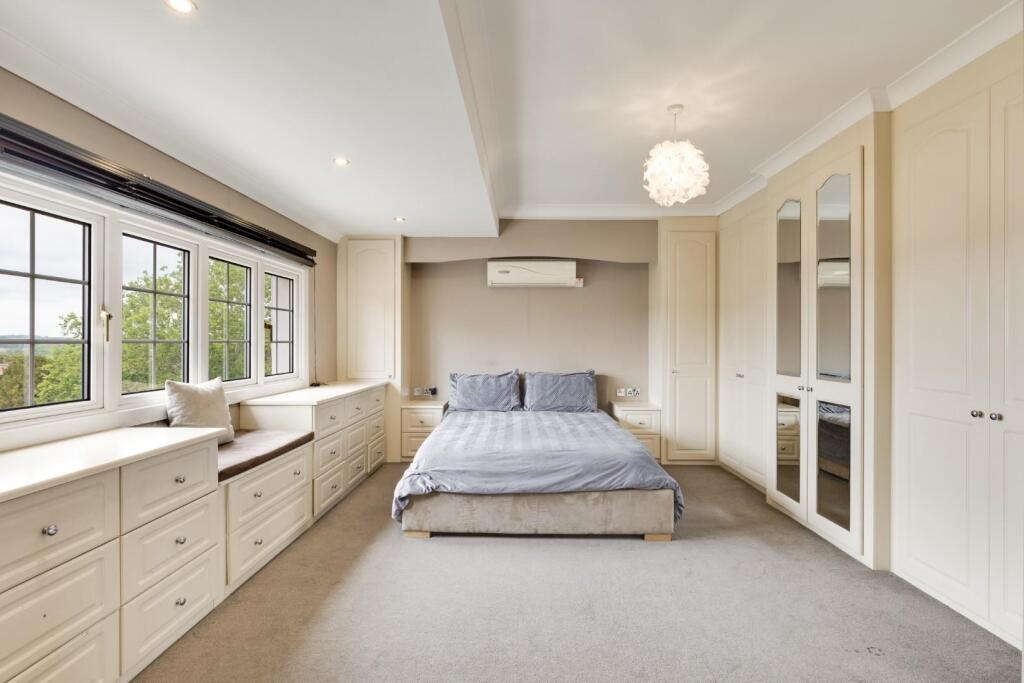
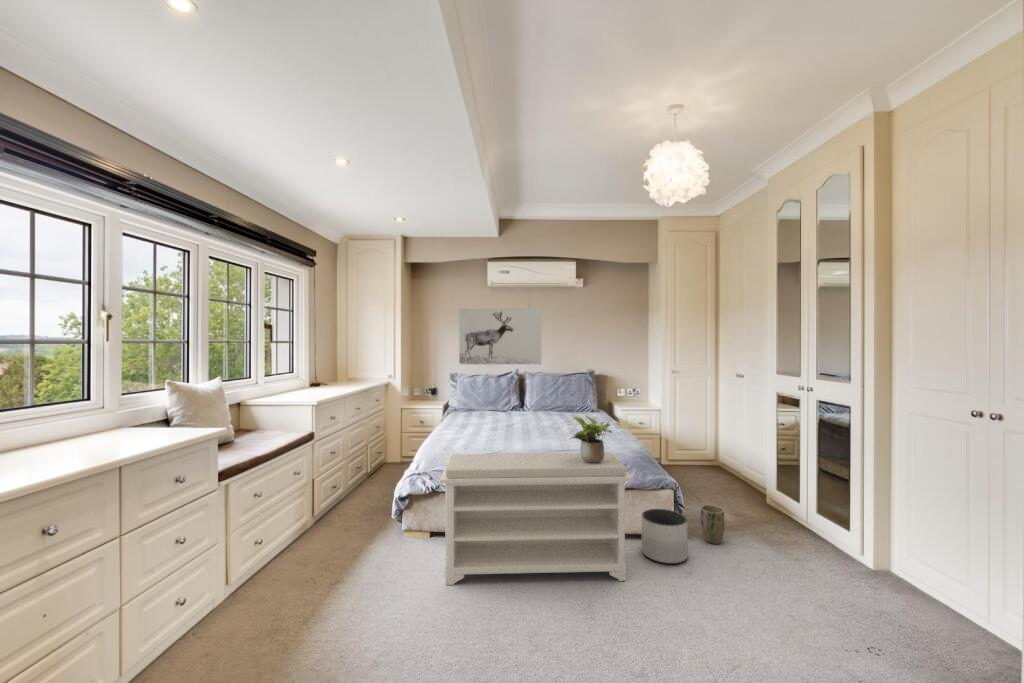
+ bench (534, 513)
+ wall art (500, 336)
+ potted plant (590, 437)
+ planter (664, 535)
+ plant pot (712, 524)
